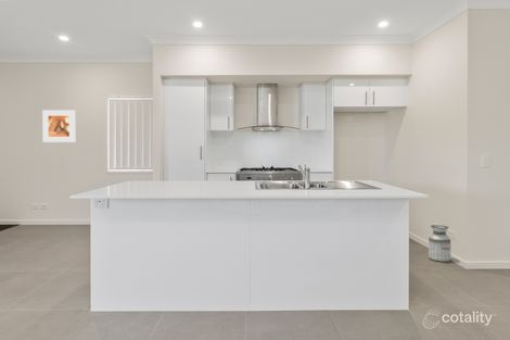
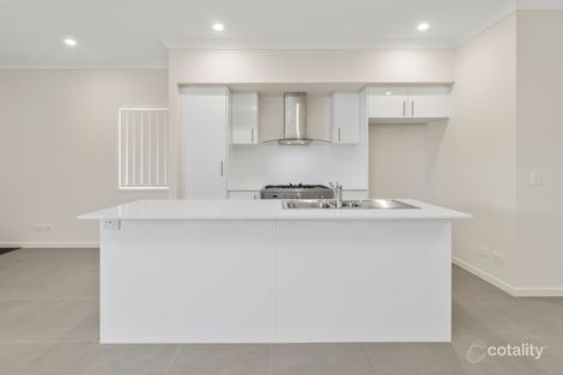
- planter (439, 242)
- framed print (59, 126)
